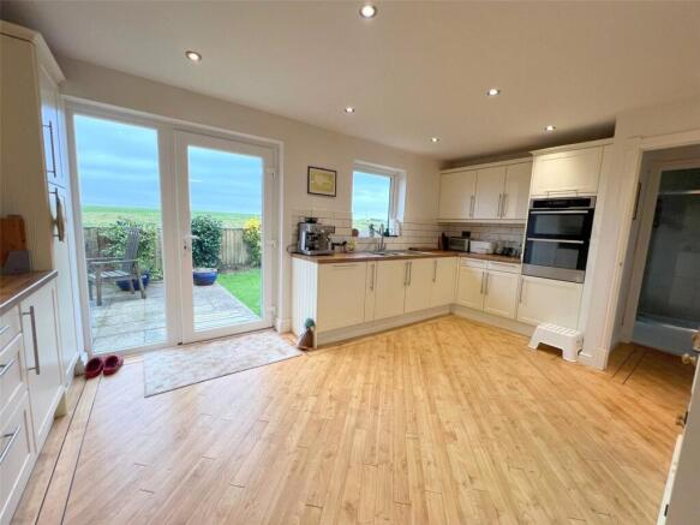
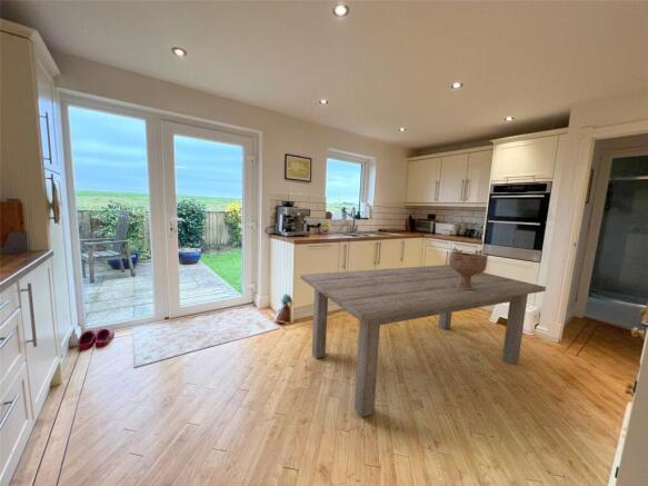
+ dining table (418, 317)
+ decorative bowl (467, 268)
